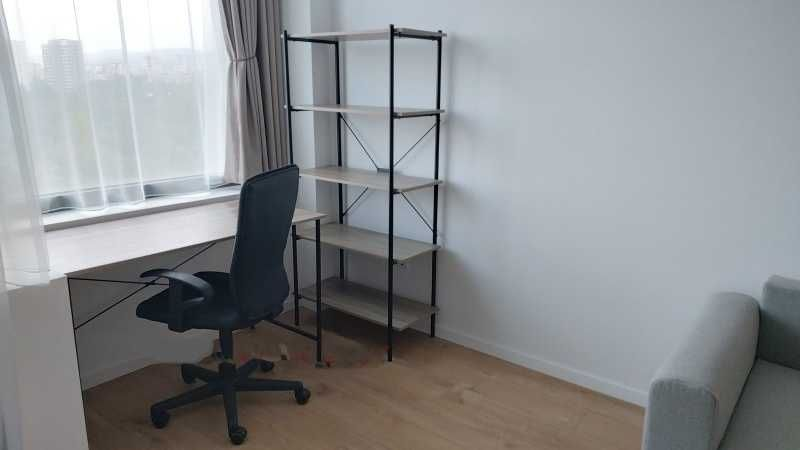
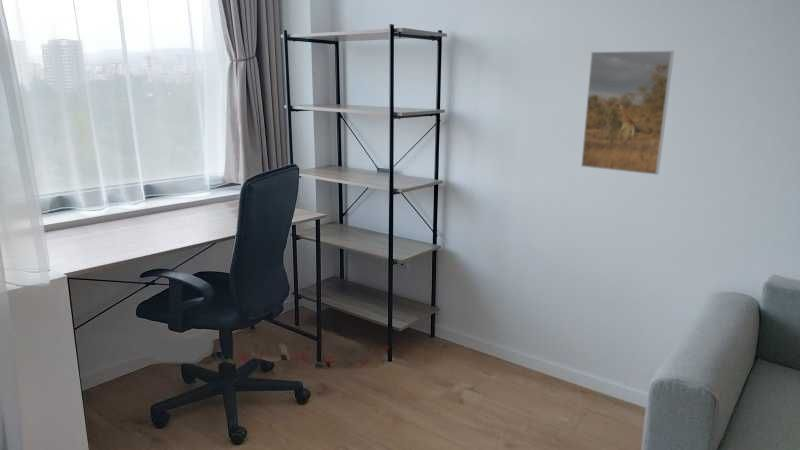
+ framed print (624, 112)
